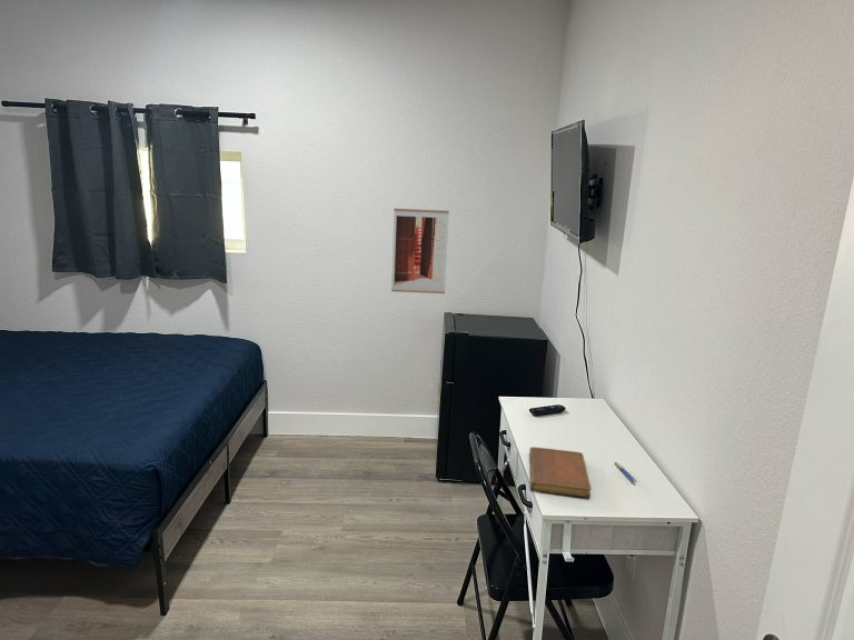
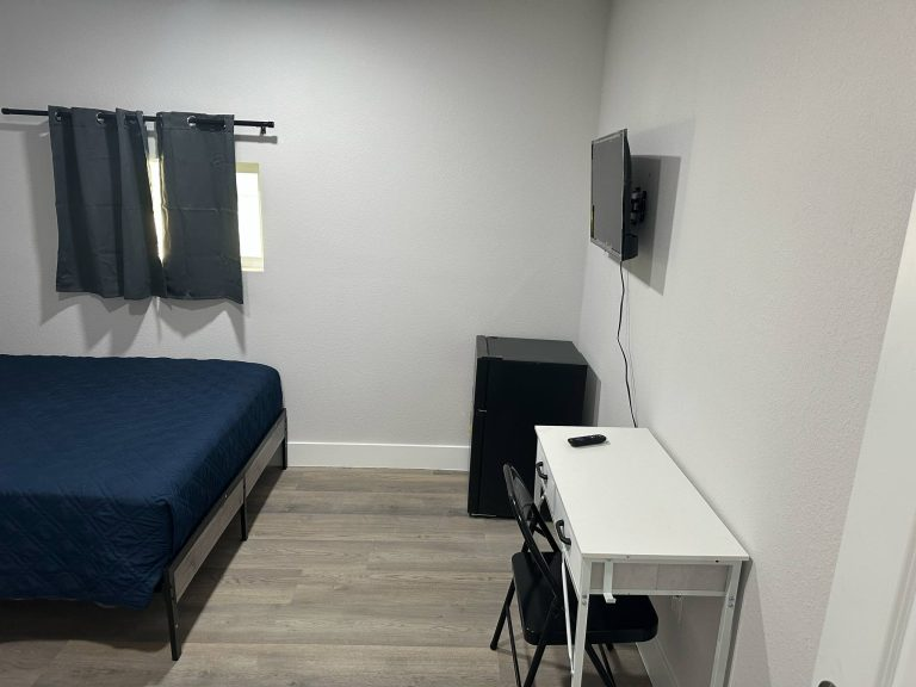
- wall art (419, 251)
- pen (624, 471)
- notebook (557, 470)
